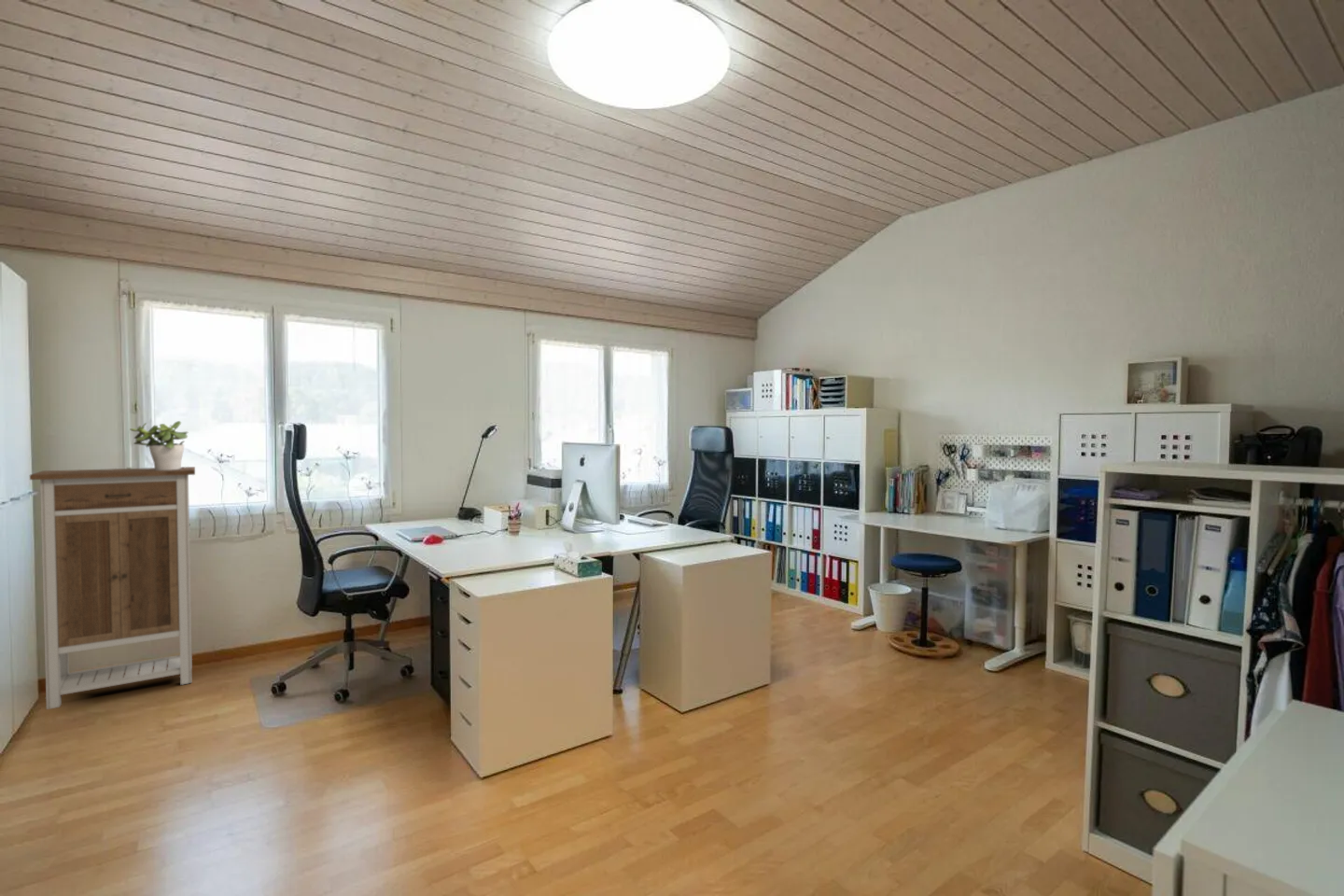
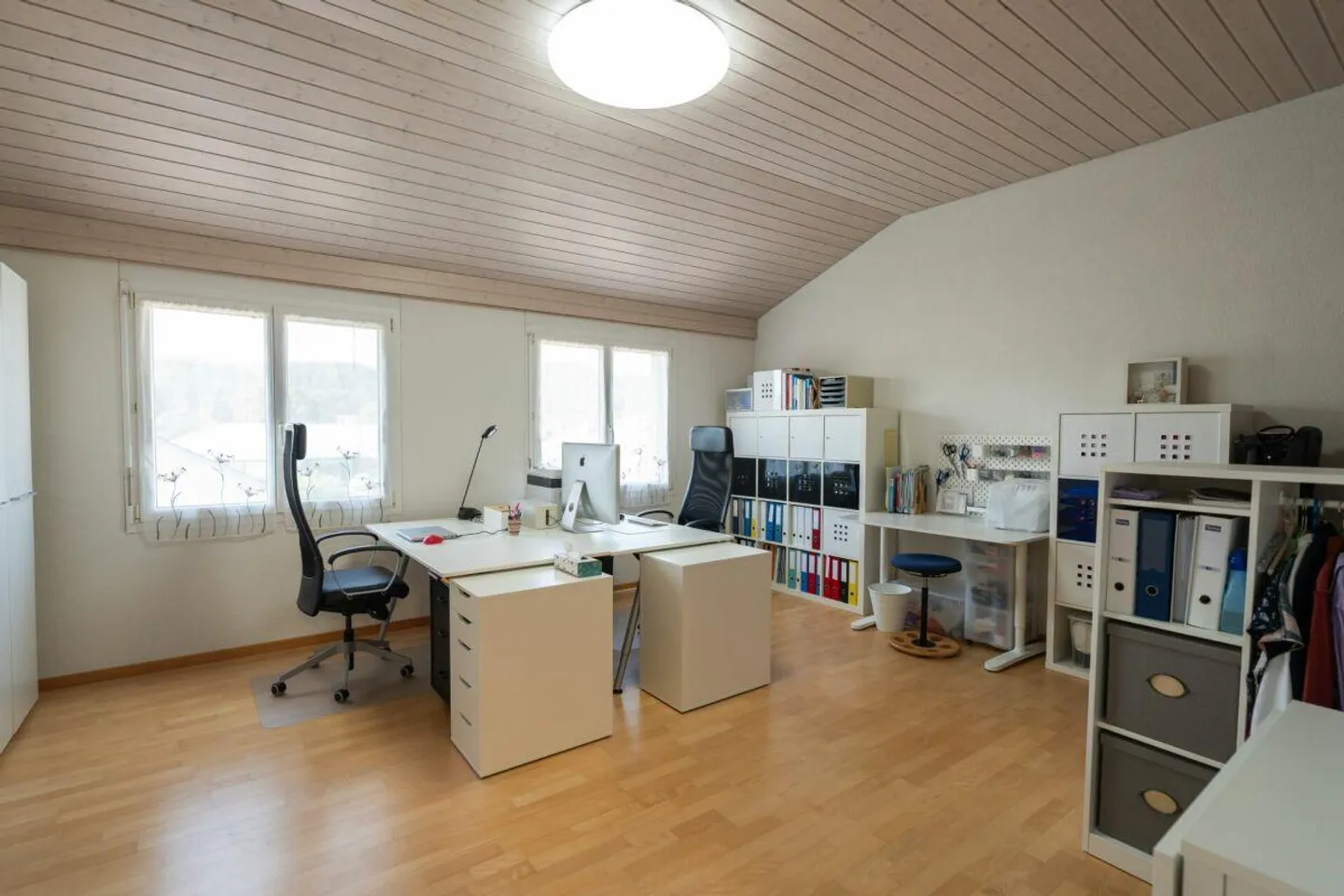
- potted plant (161, 444)
- cabinet (122, 579)
